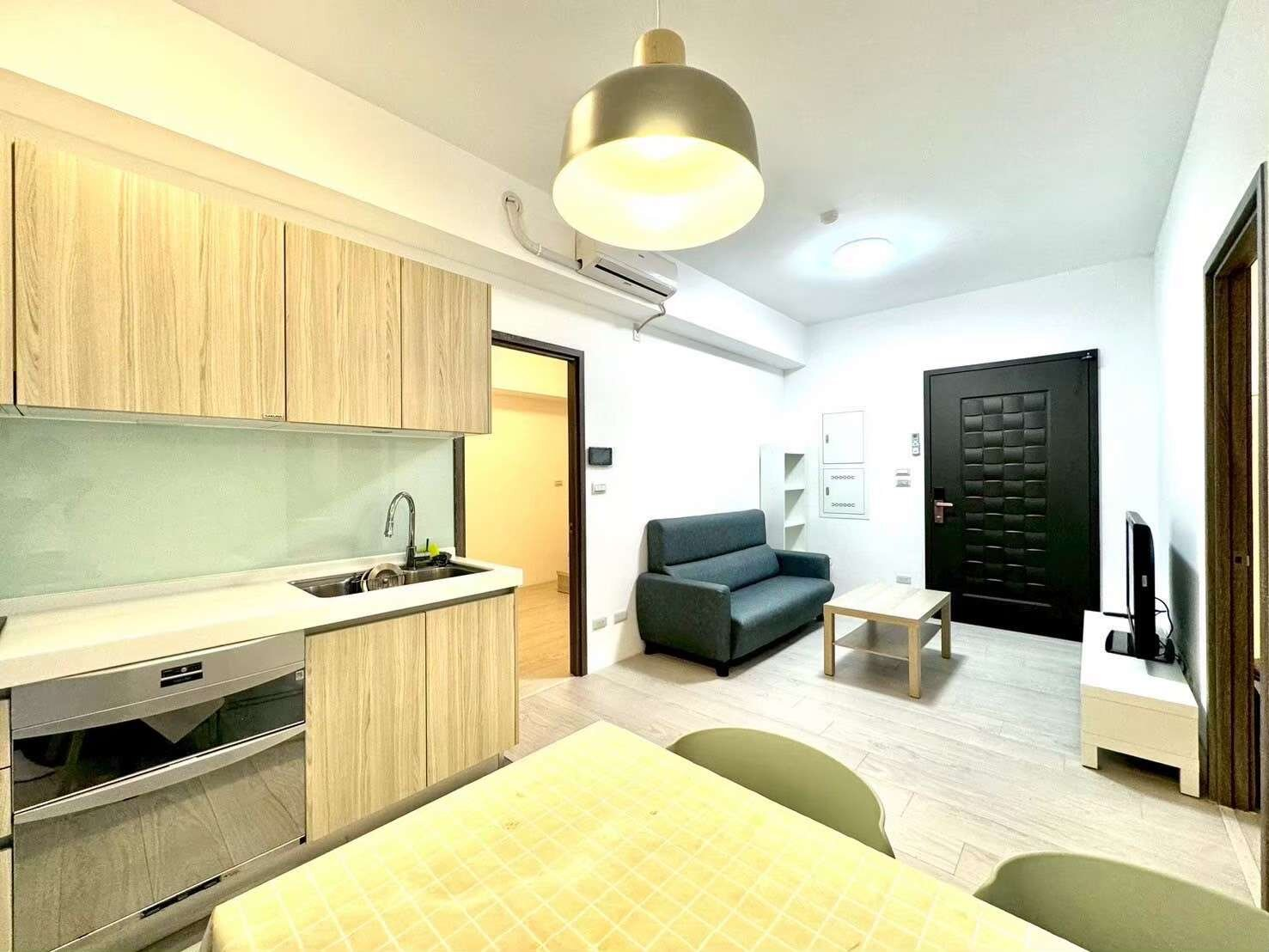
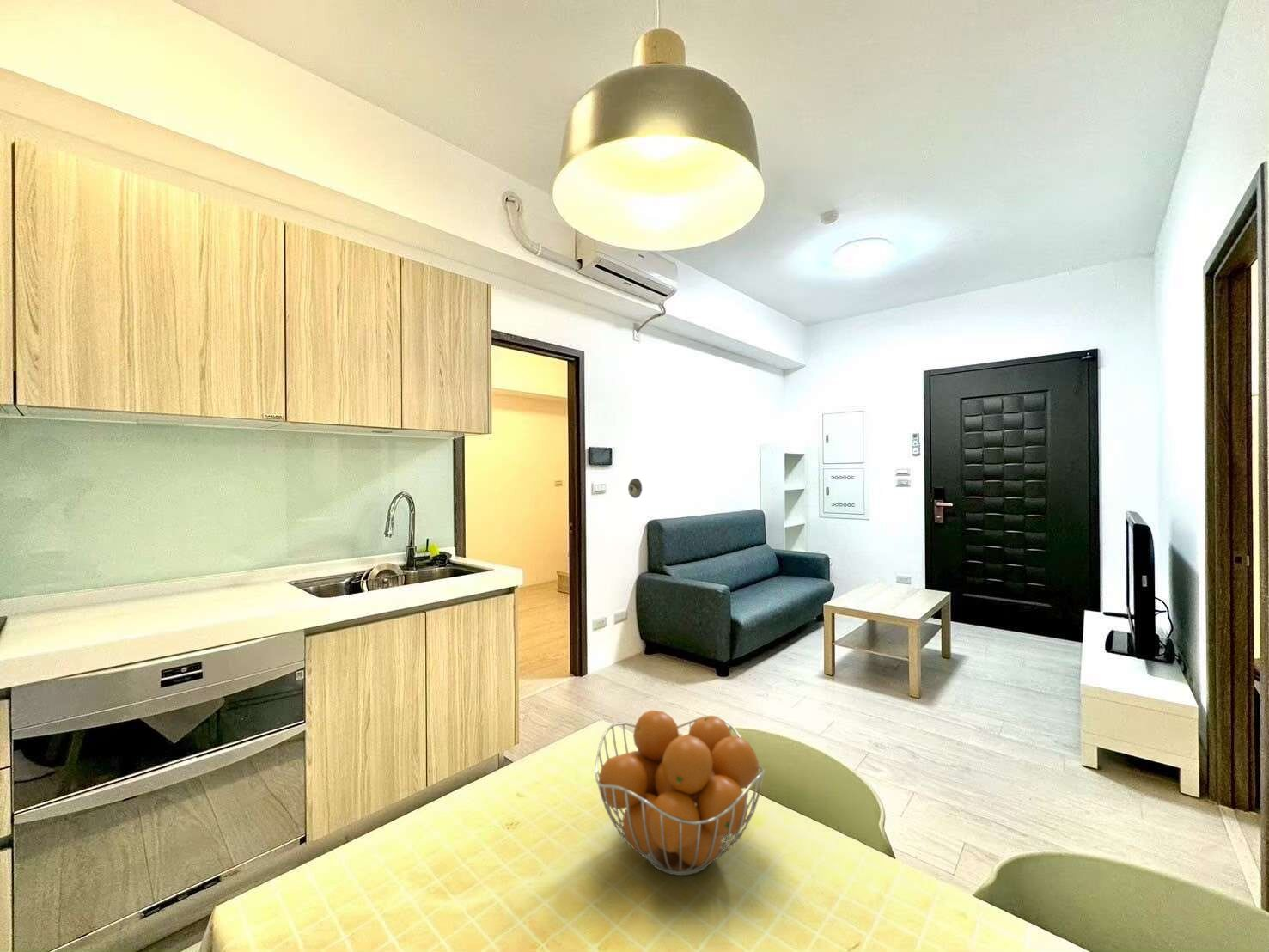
+ fruit basket (678, 786)
+ decorative plate (633, 488)
